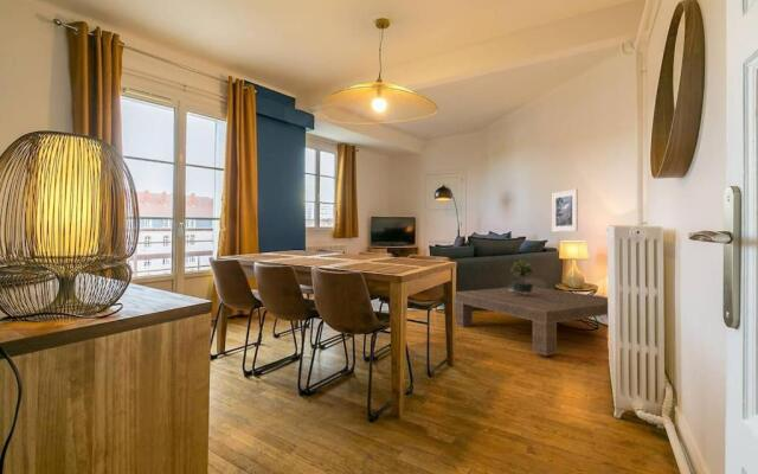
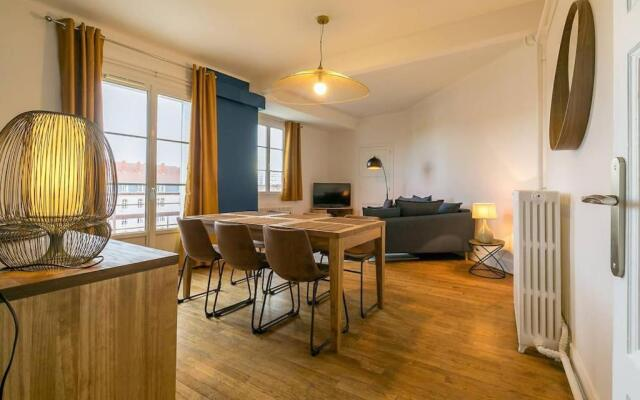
- potted plant (519, 276)
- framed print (564, 211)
- coffee table (535, 313)
